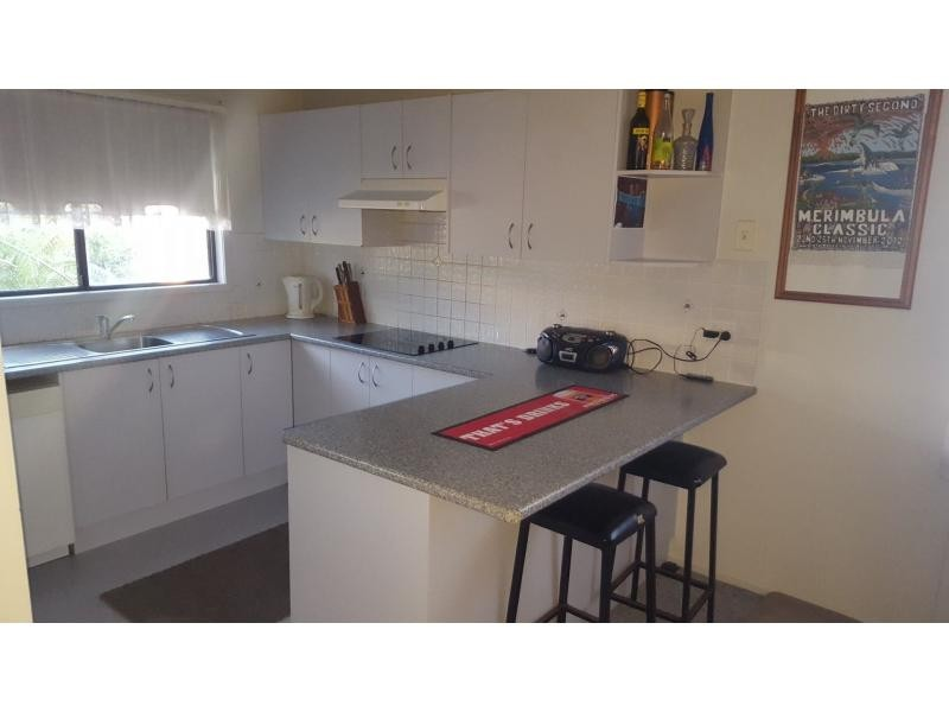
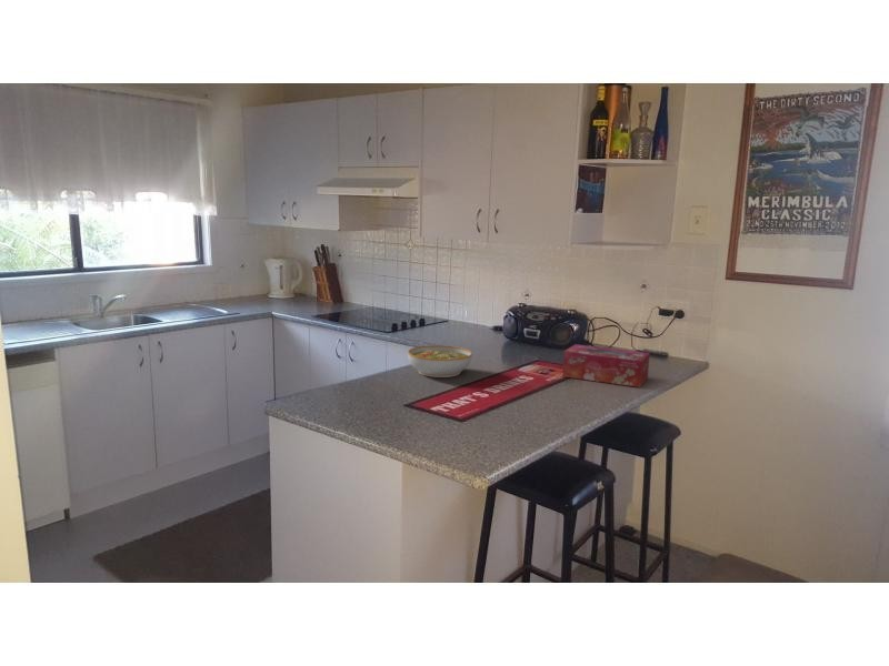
+ tissue box (606, 364)
+ bowl (439, 362)
